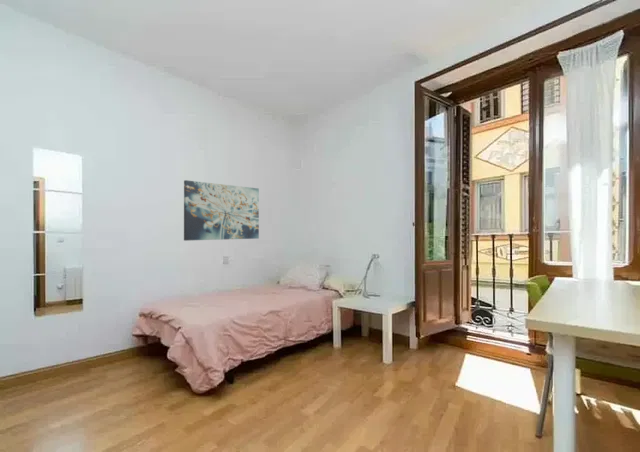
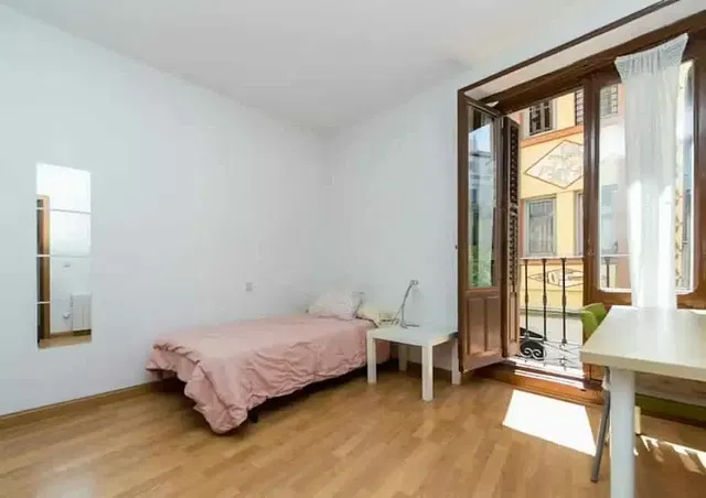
- wall art (224, 212)
